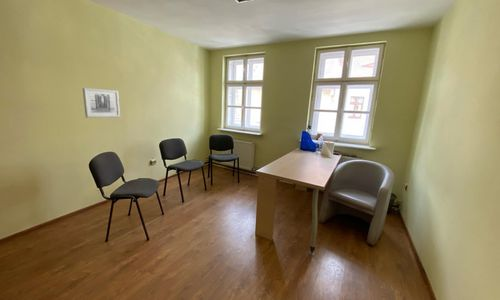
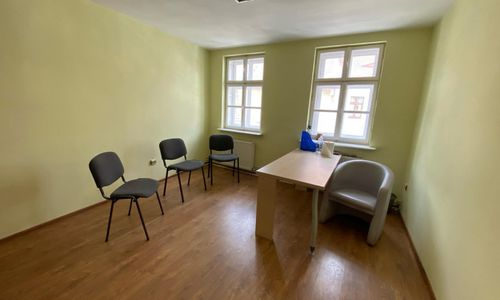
- wall art (102, 103)
